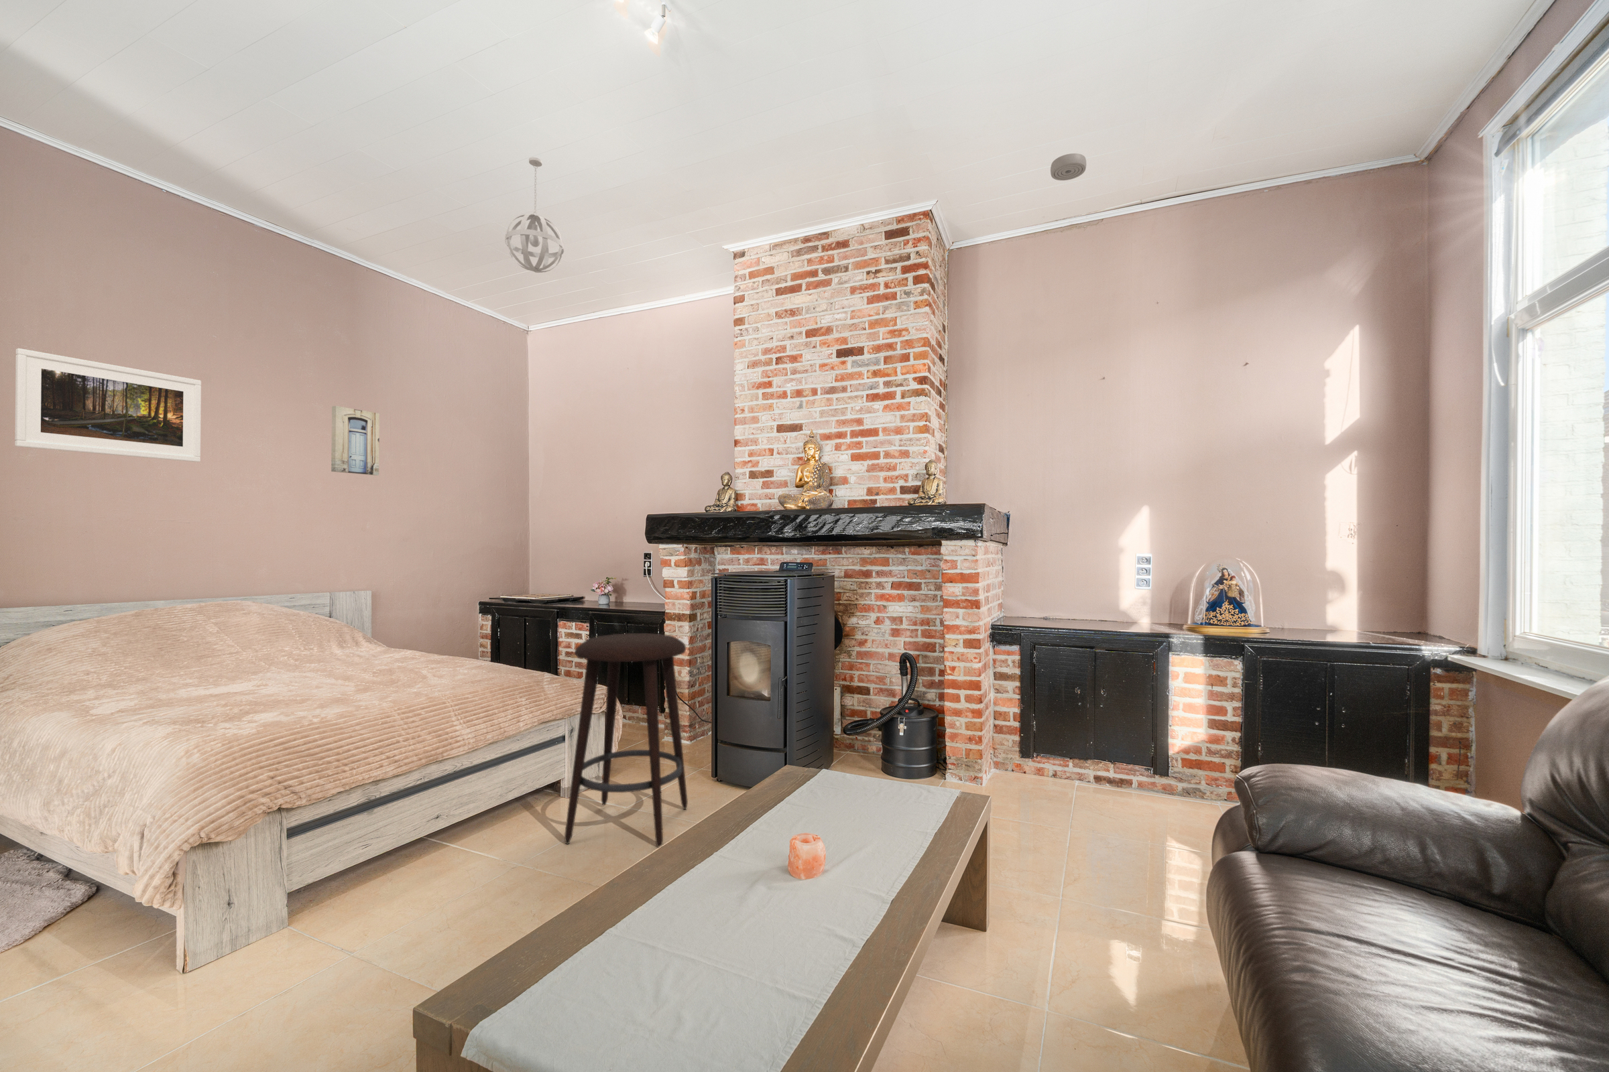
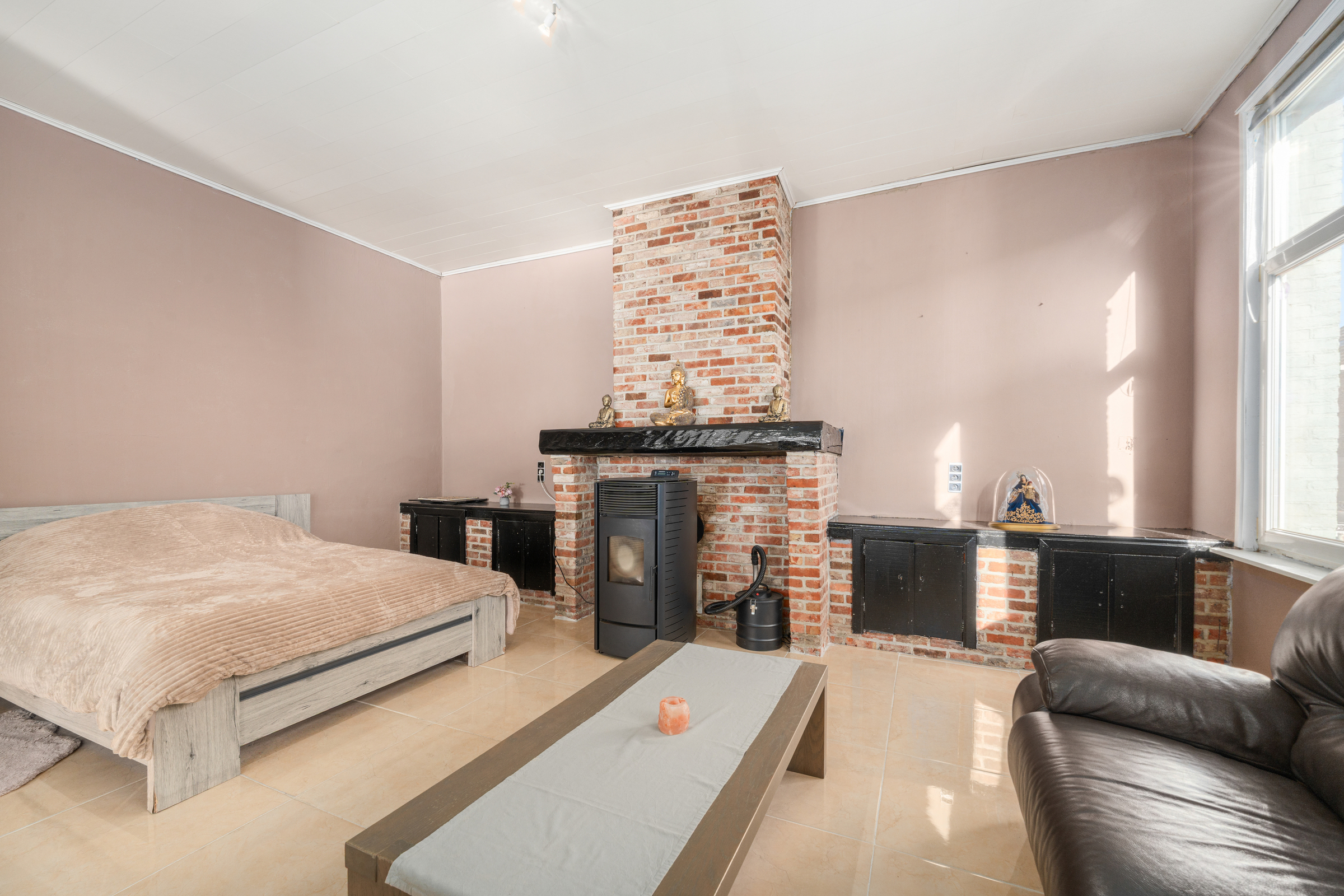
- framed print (116, 410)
- smoke detector (1068, 166)
- stool (613, 732)
- wall art (356, 441)
- pendant light (535, 215)
